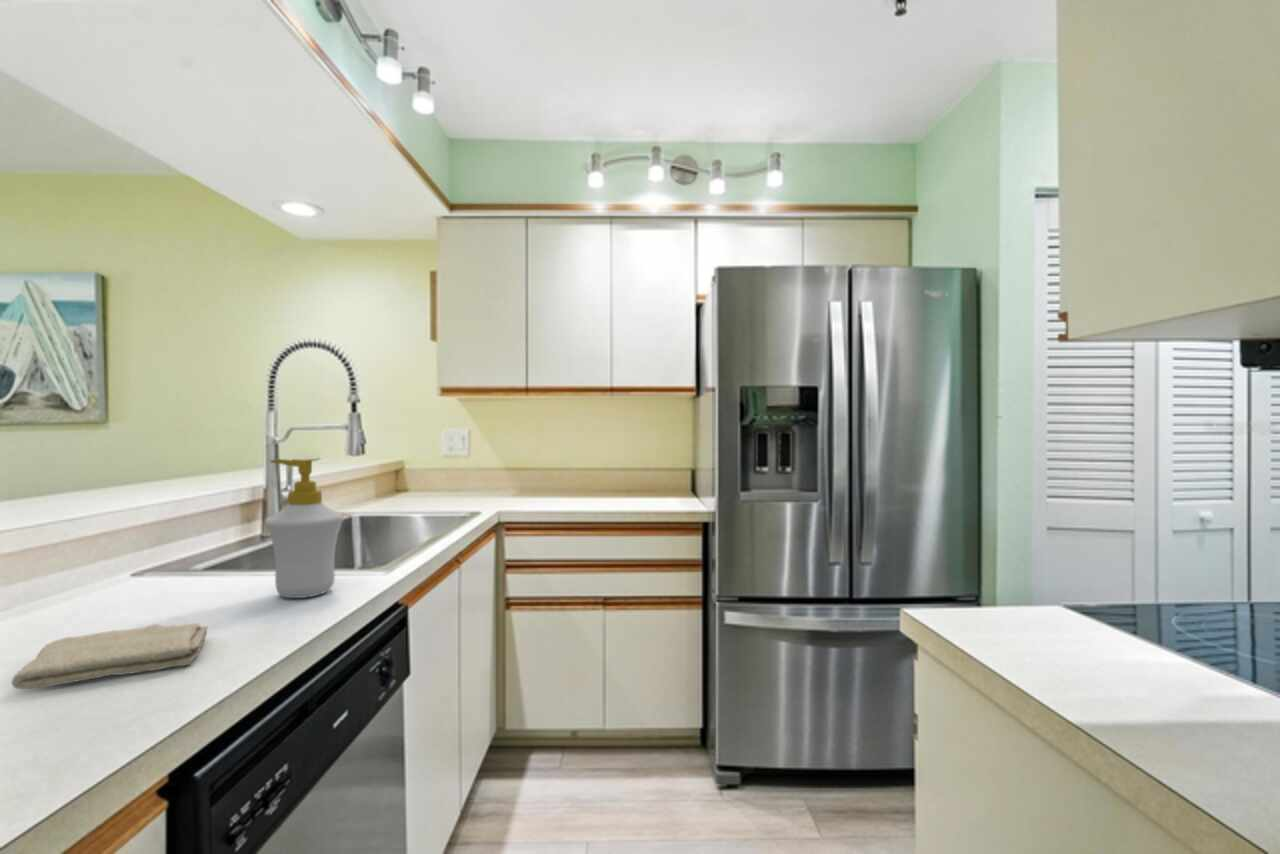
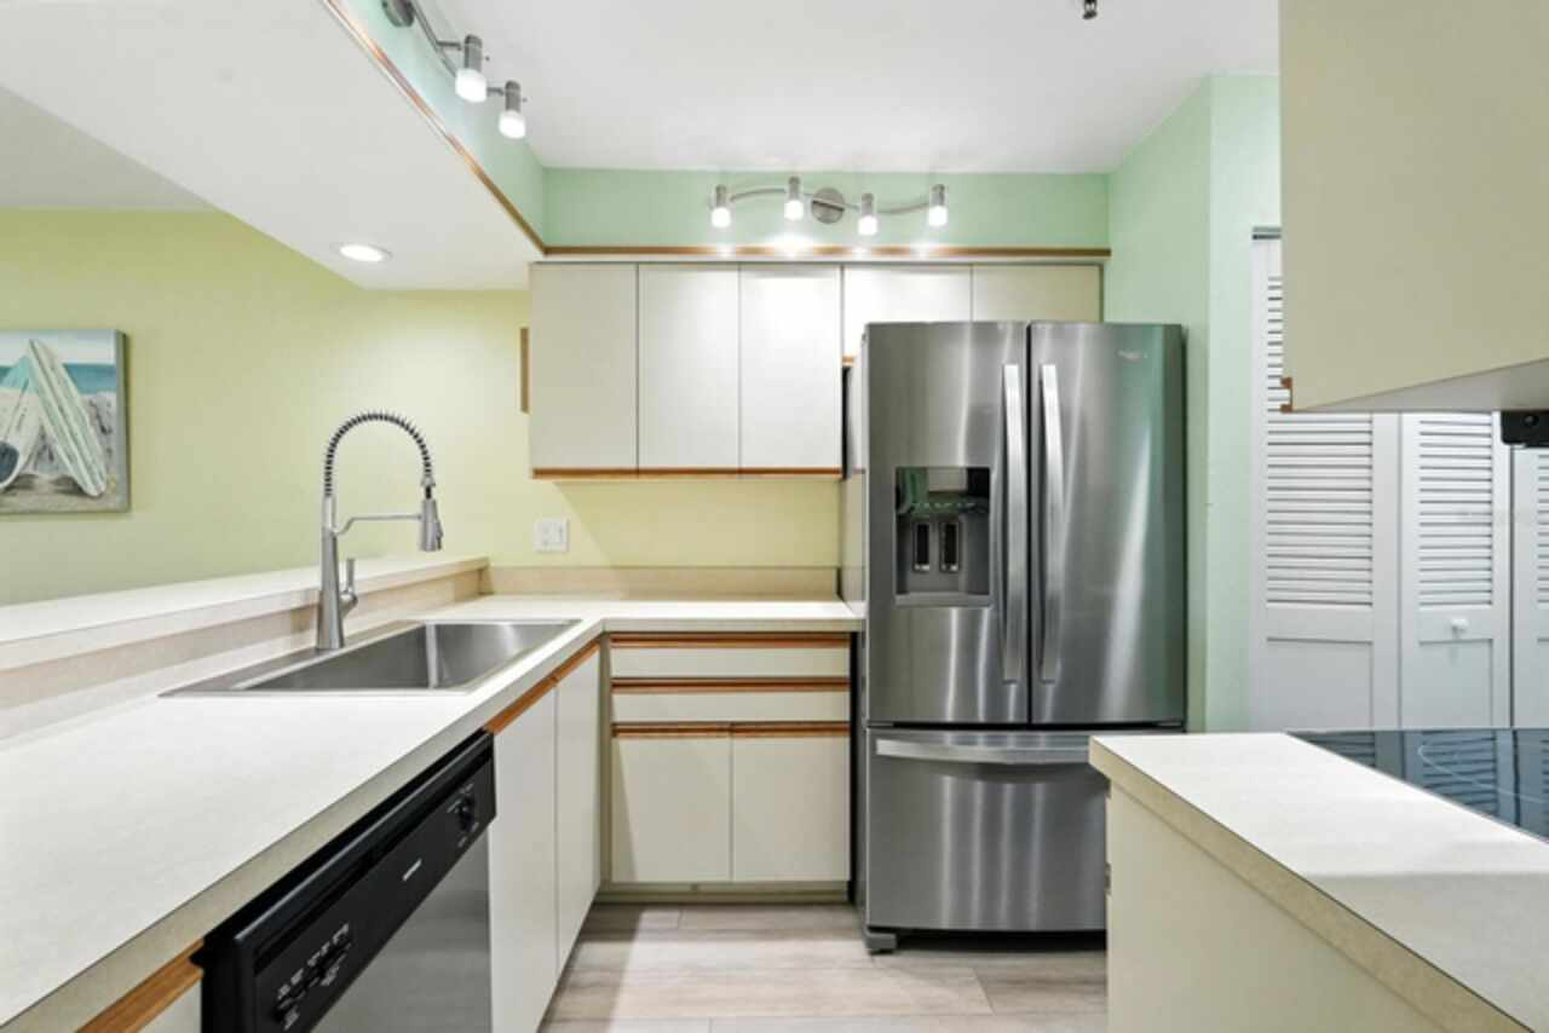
- washcloth (120, 651)
- soap bottle (305, 525)
